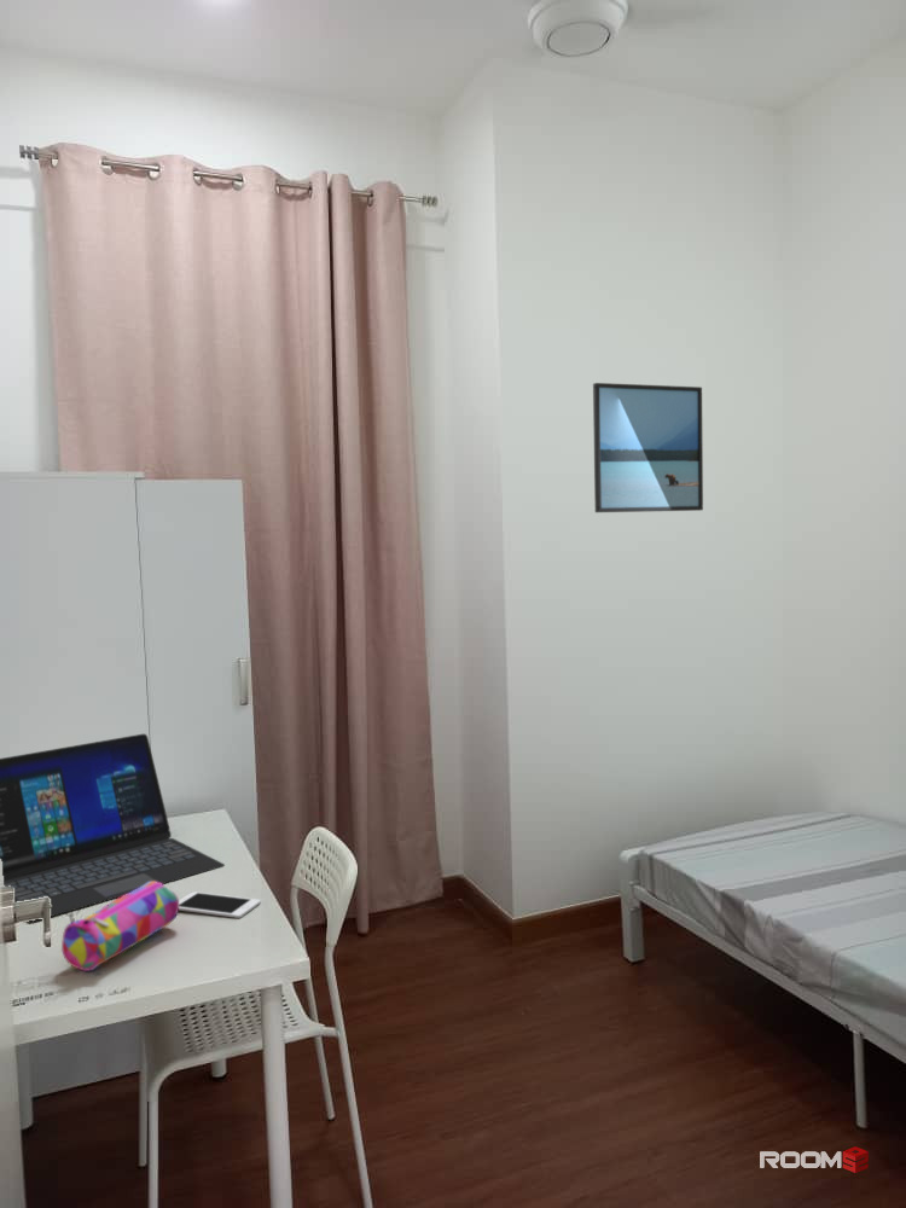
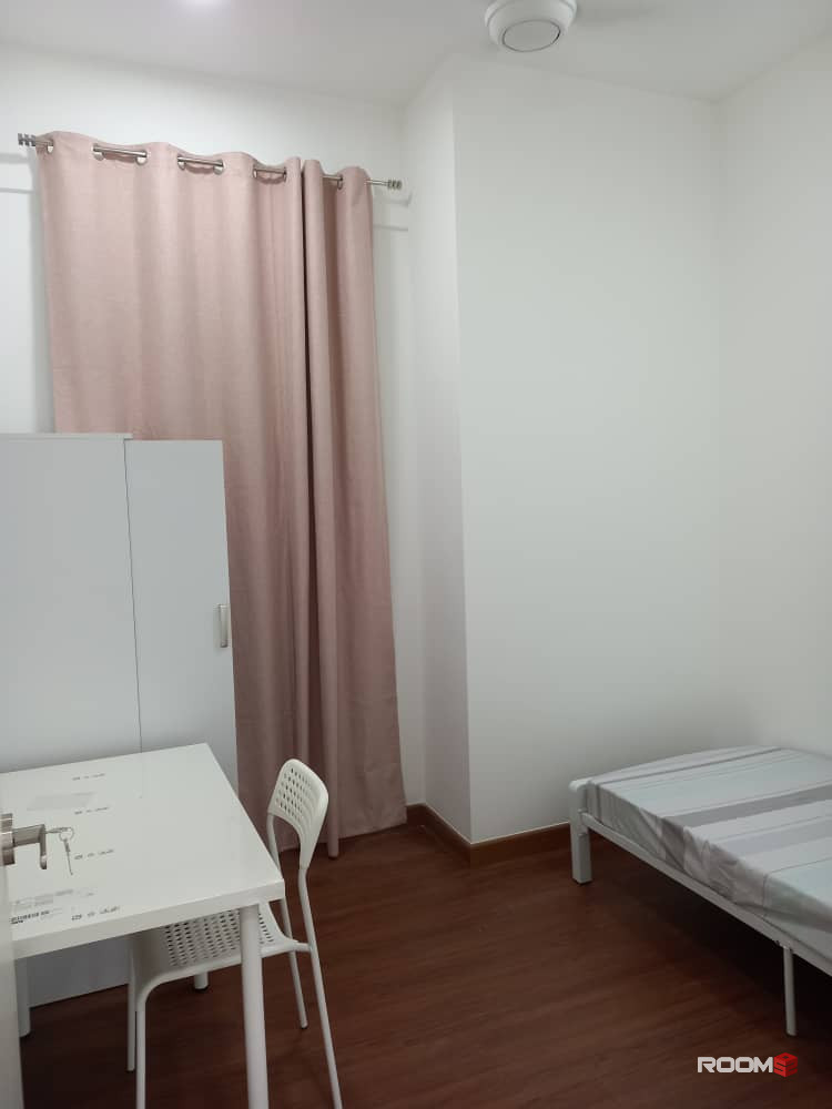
- laptop (94, 815)
- pencil case (122, 923)
- cell phone (215, 904)
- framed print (649, 448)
